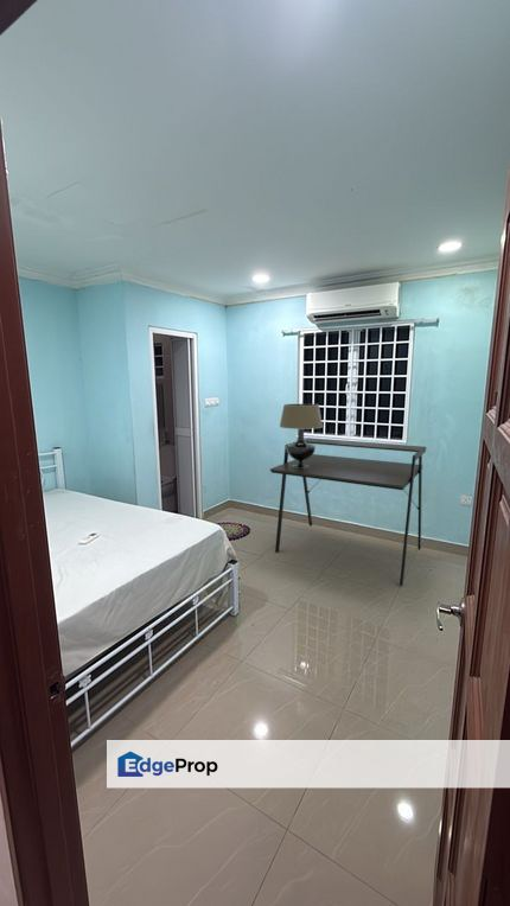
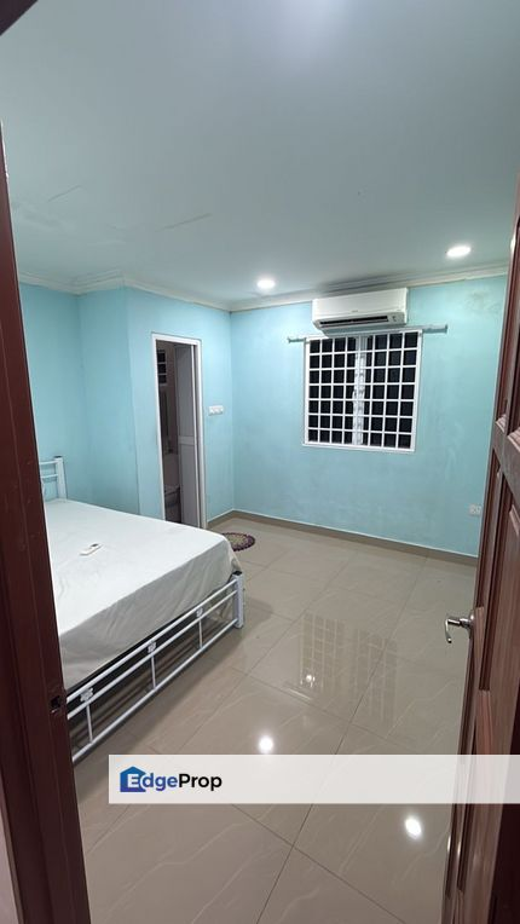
- desk (351, 483)
- table lamp (300, 435)
